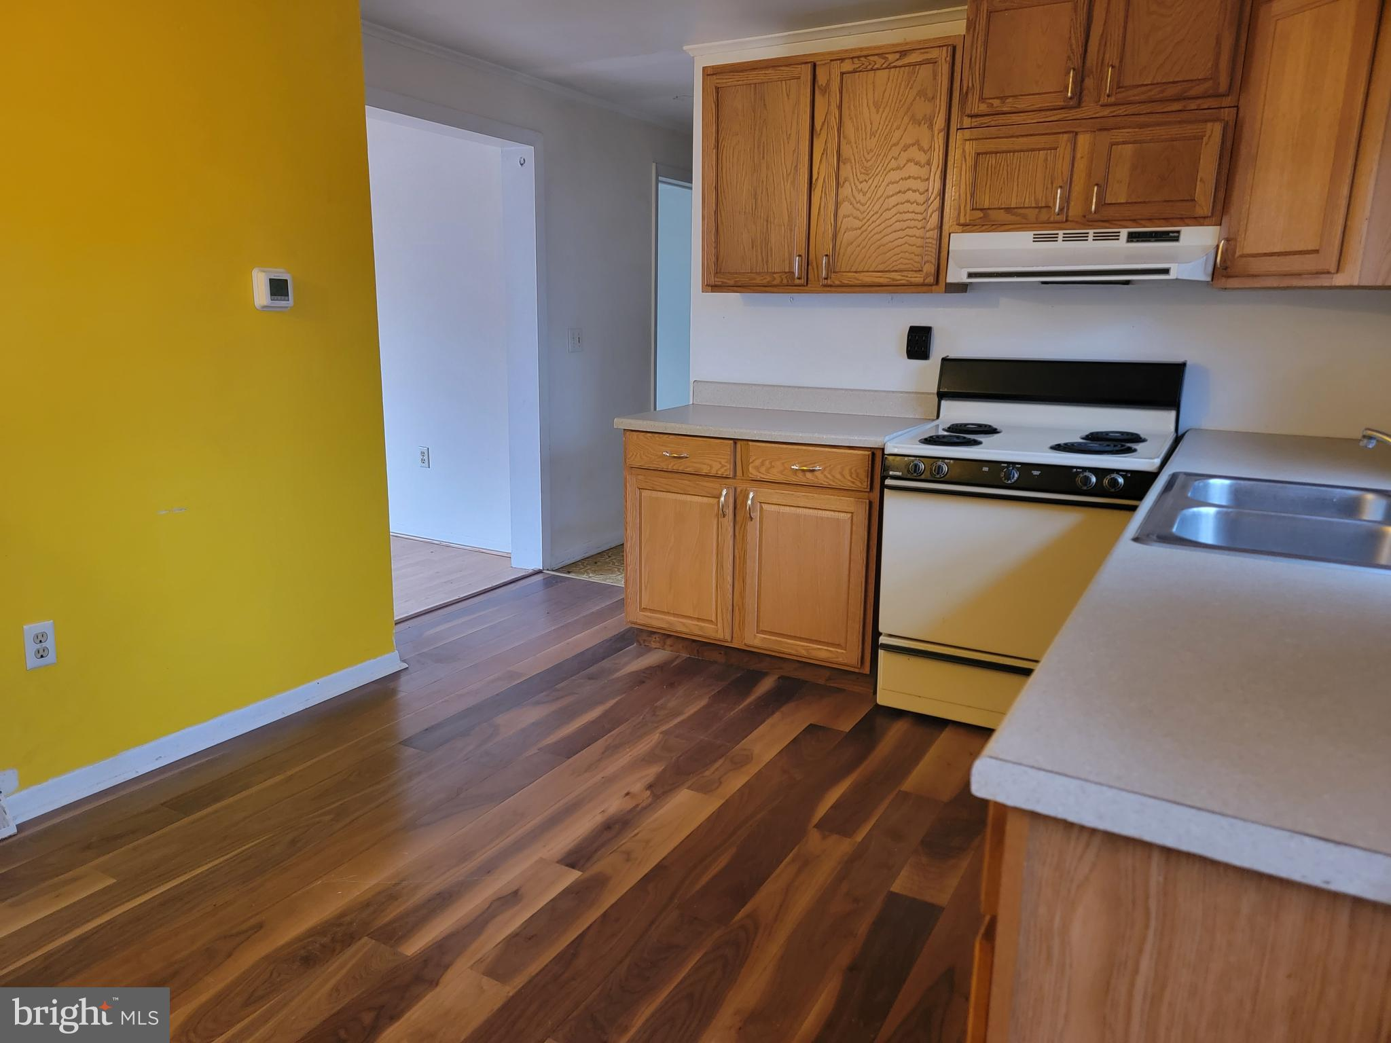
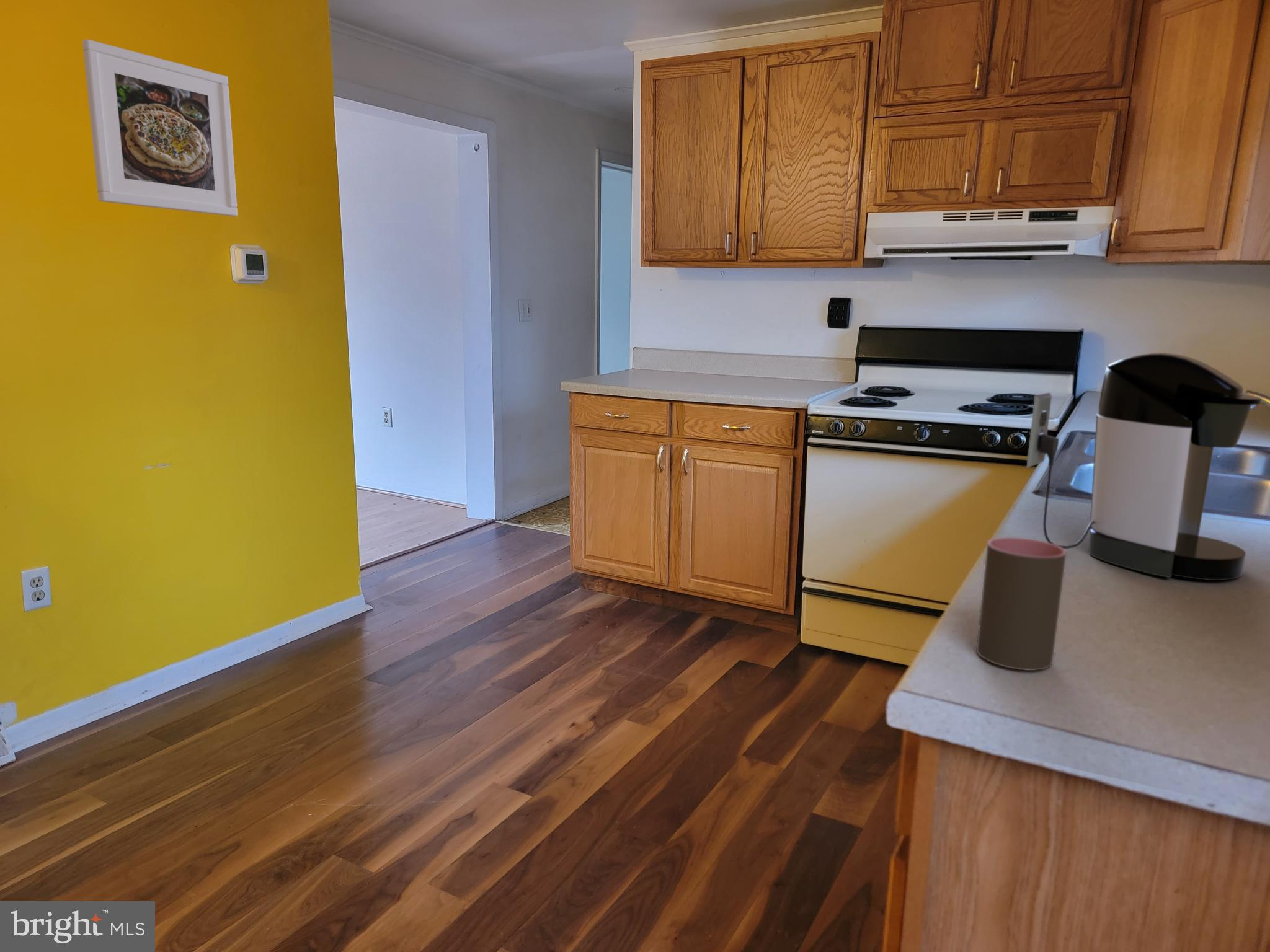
+ coffee maker (1153, 463)
+ cup (1019, 602)
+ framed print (166, 135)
